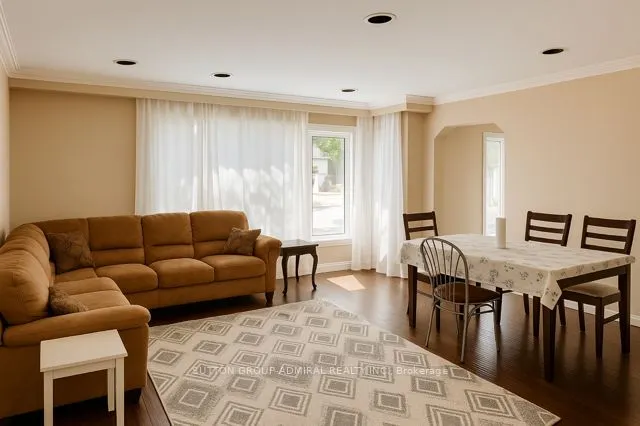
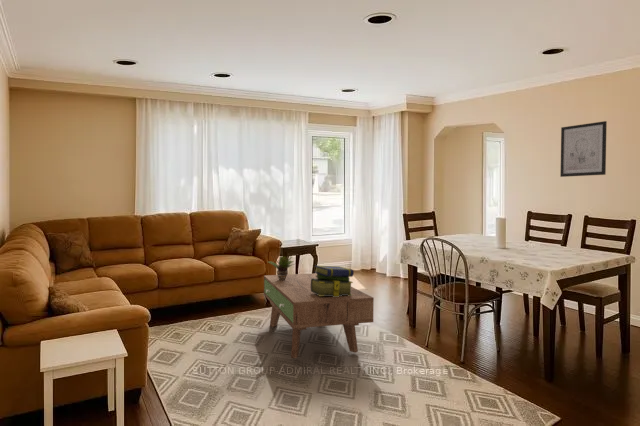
+ stack of books (332, 279)
+ potted plant (282, 267)
+ coffee table (309, 311)
+ wall art (582, 150)
